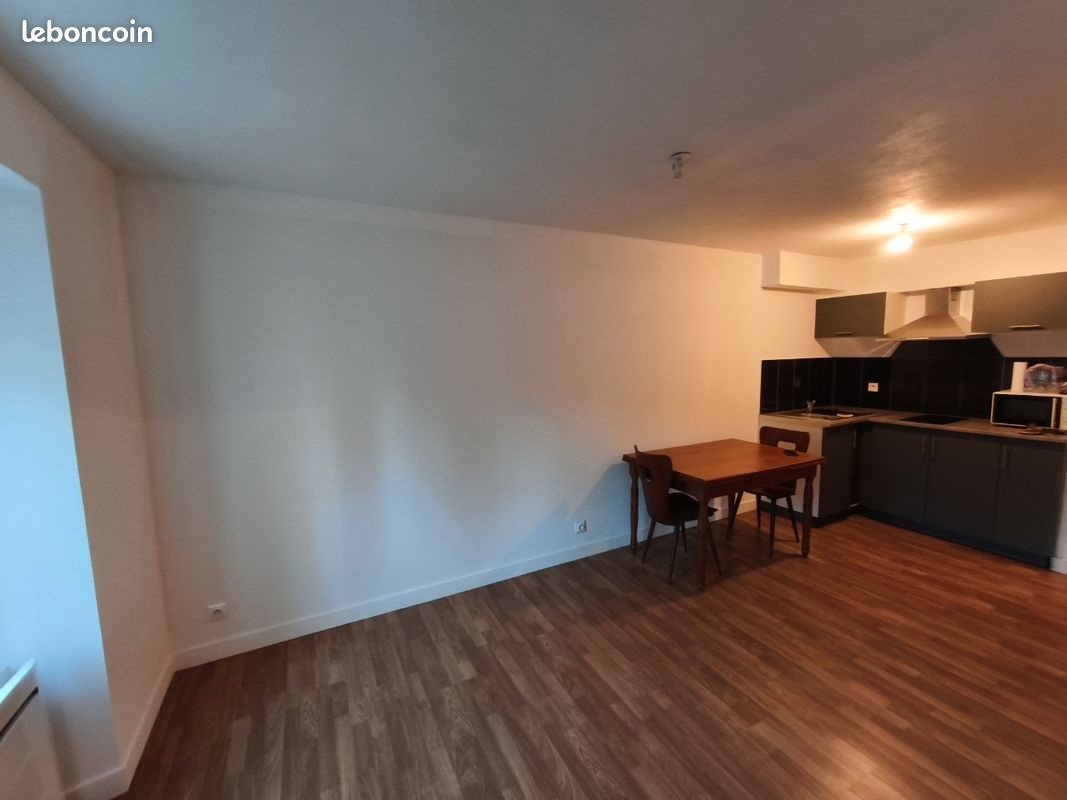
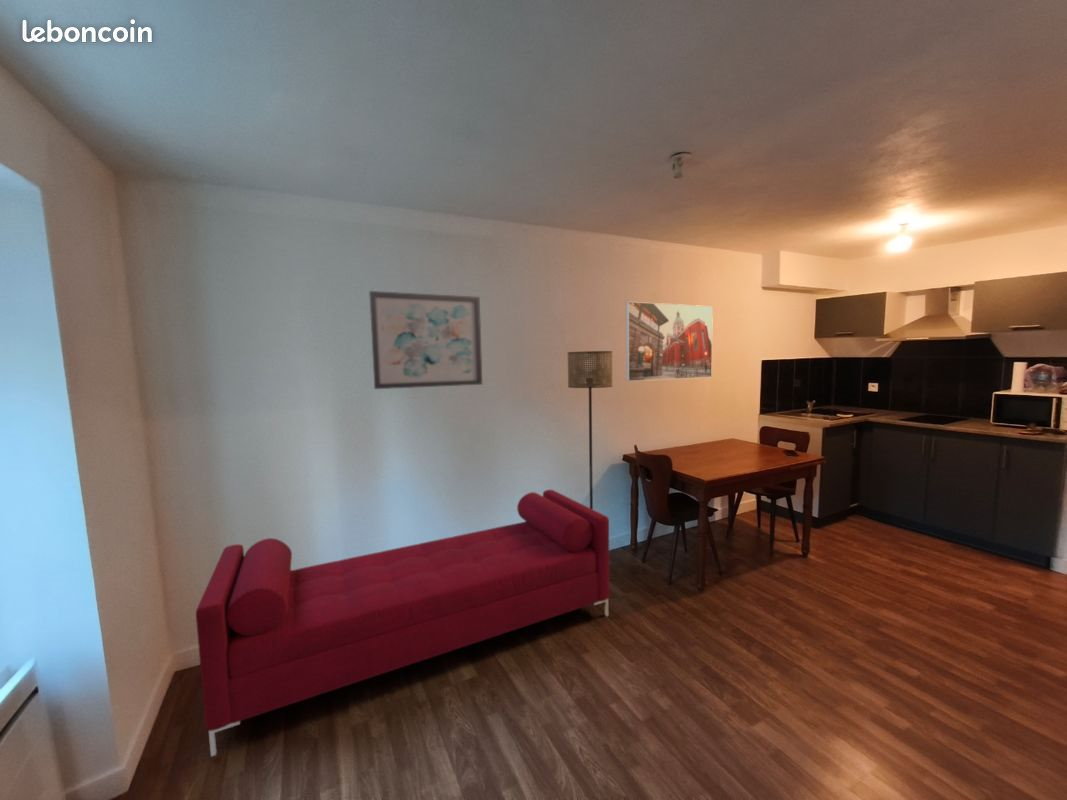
+ floor lamp (590, 463)
+ sofa (431, 582)
+ wall art (429, 340)
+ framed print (671, 342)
